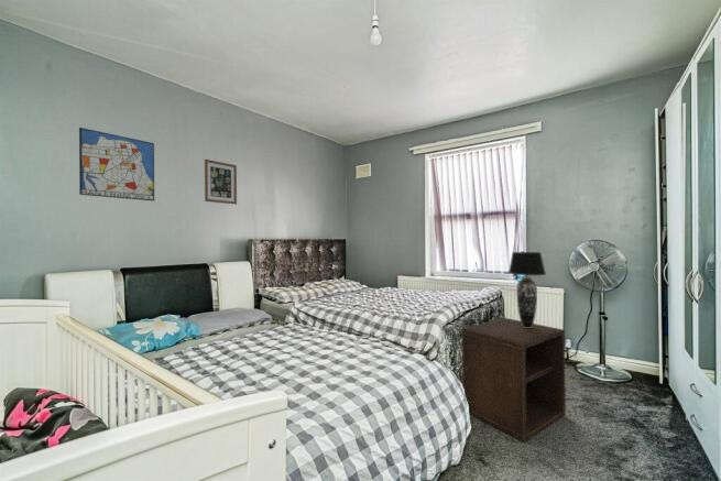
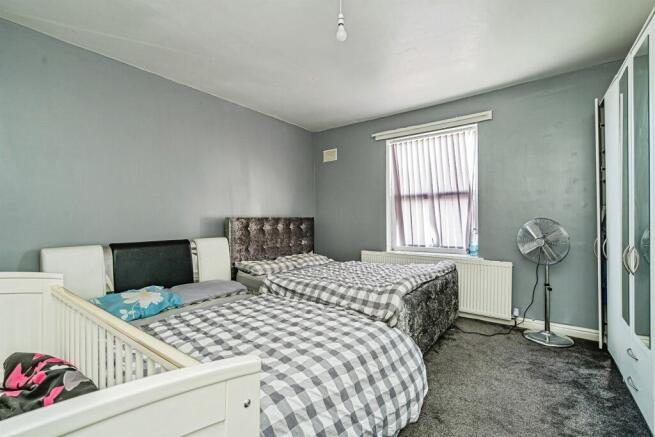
- nightstand (513, 371)
- wall art (221, 182)
- wall art (119, 166)
- table lamp (526, 288)
